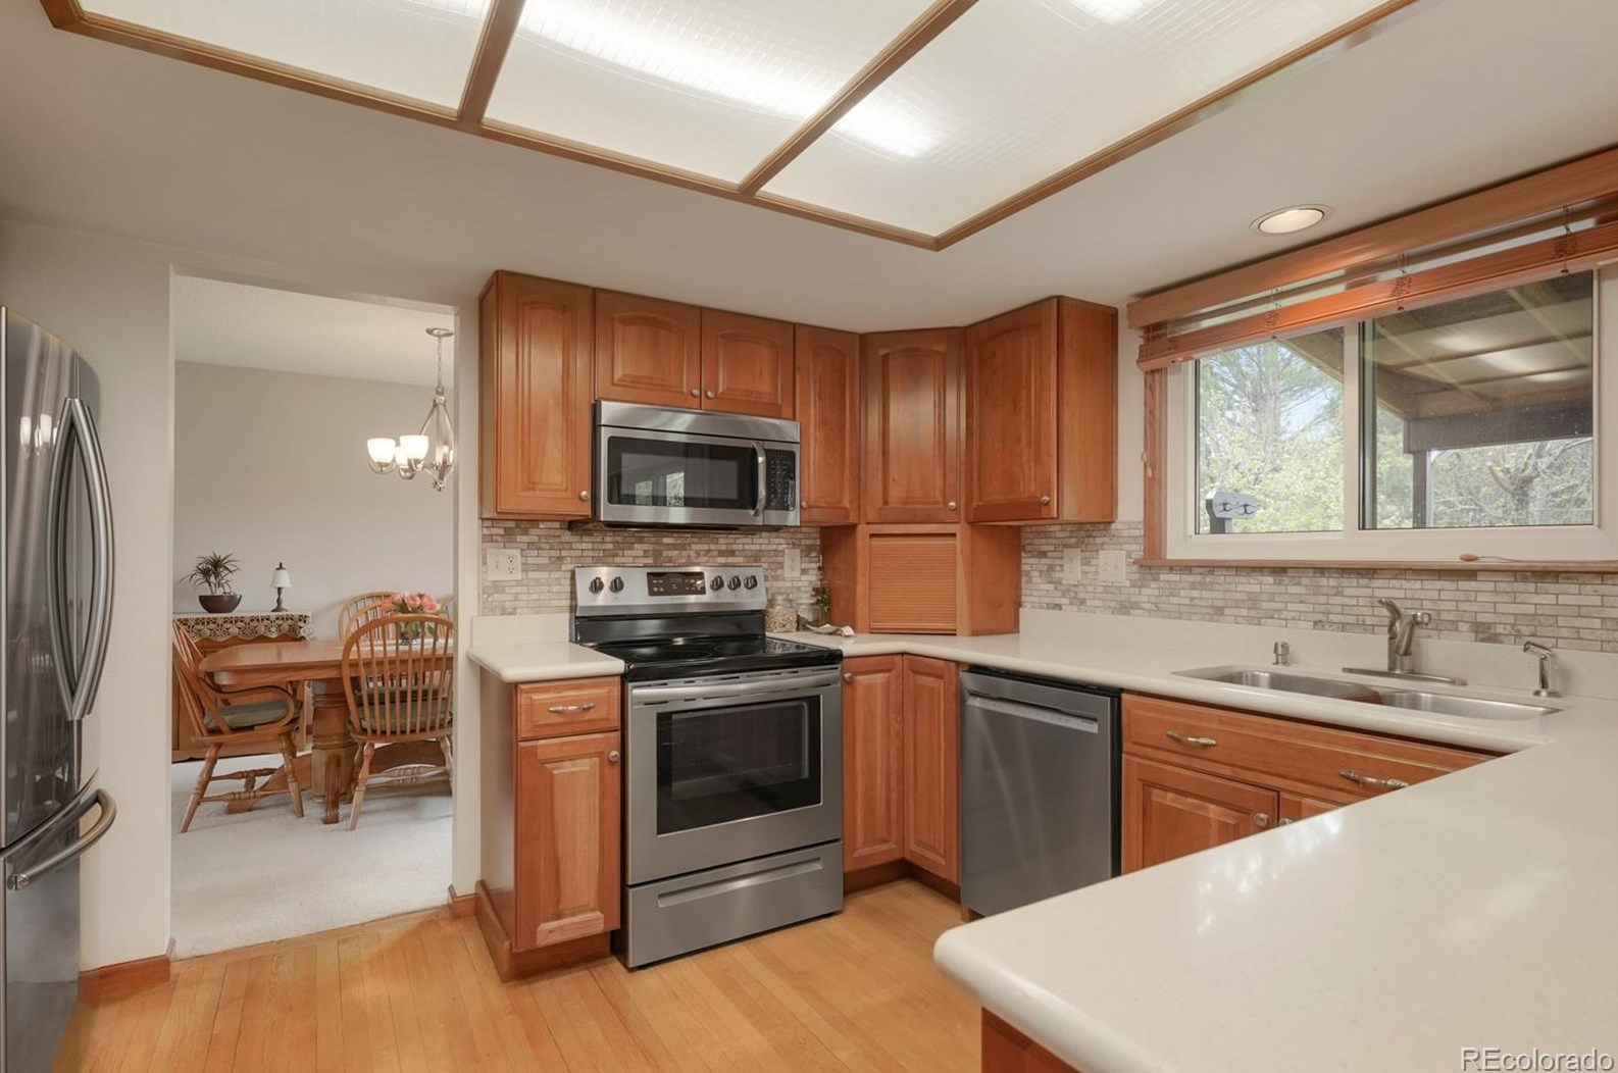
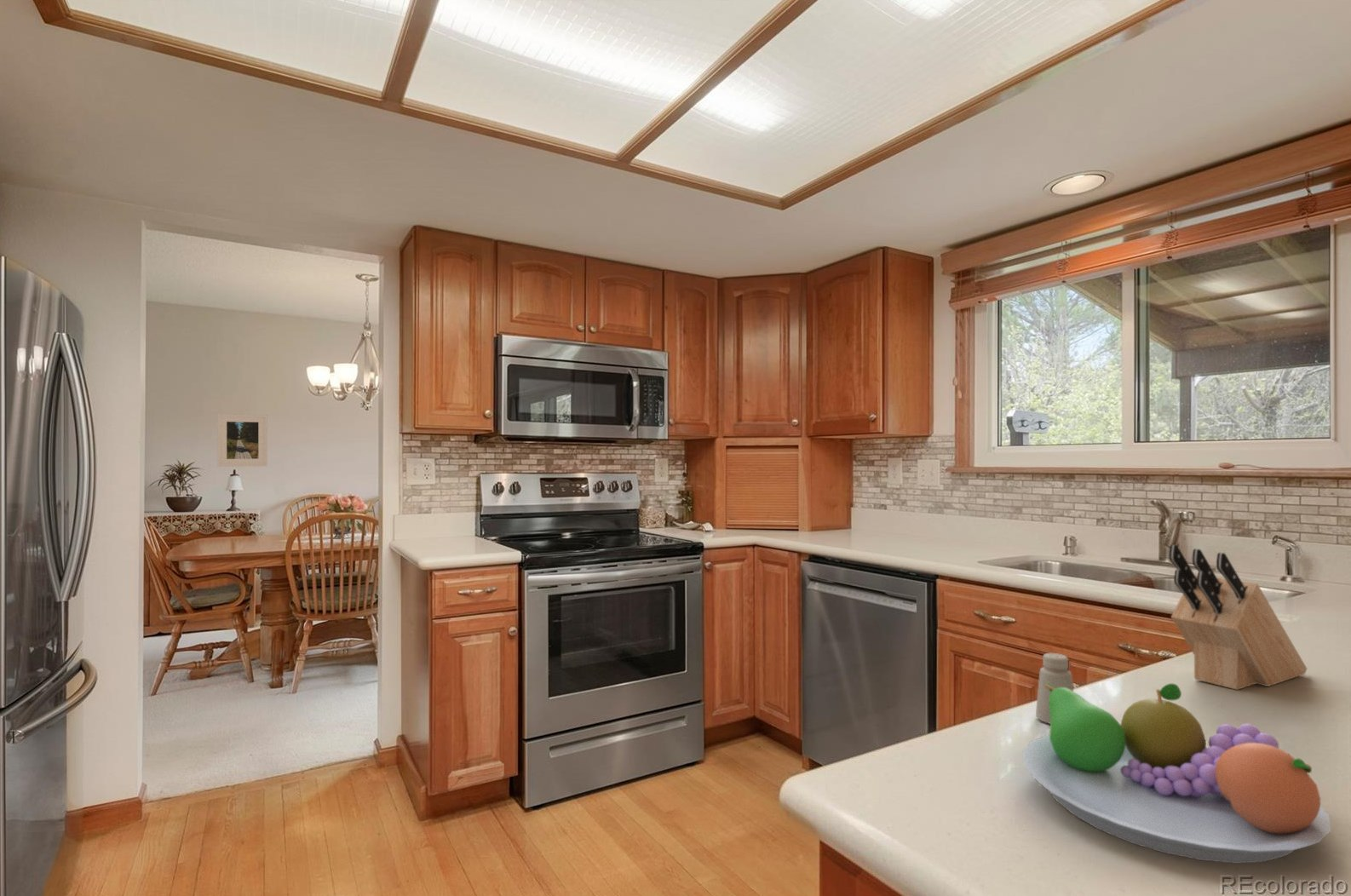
+ fruit bowl (1154, 751)
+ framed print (242, 440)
+ saltshaker (1055, 686)
+ knife block (1233, 611)
